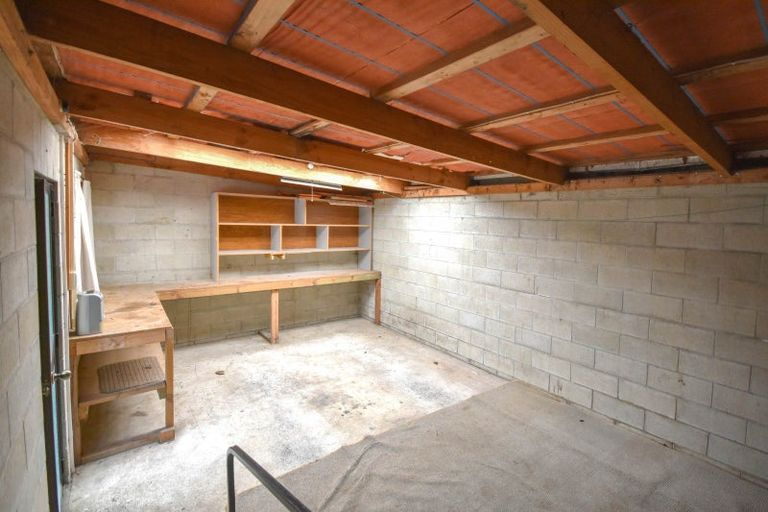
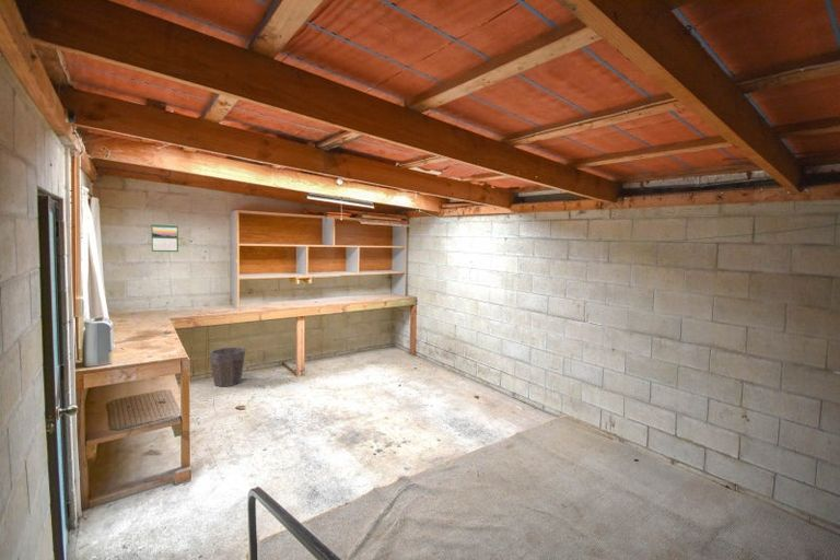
+ calendar (164, 237)
+ waste bin (228, 366)
